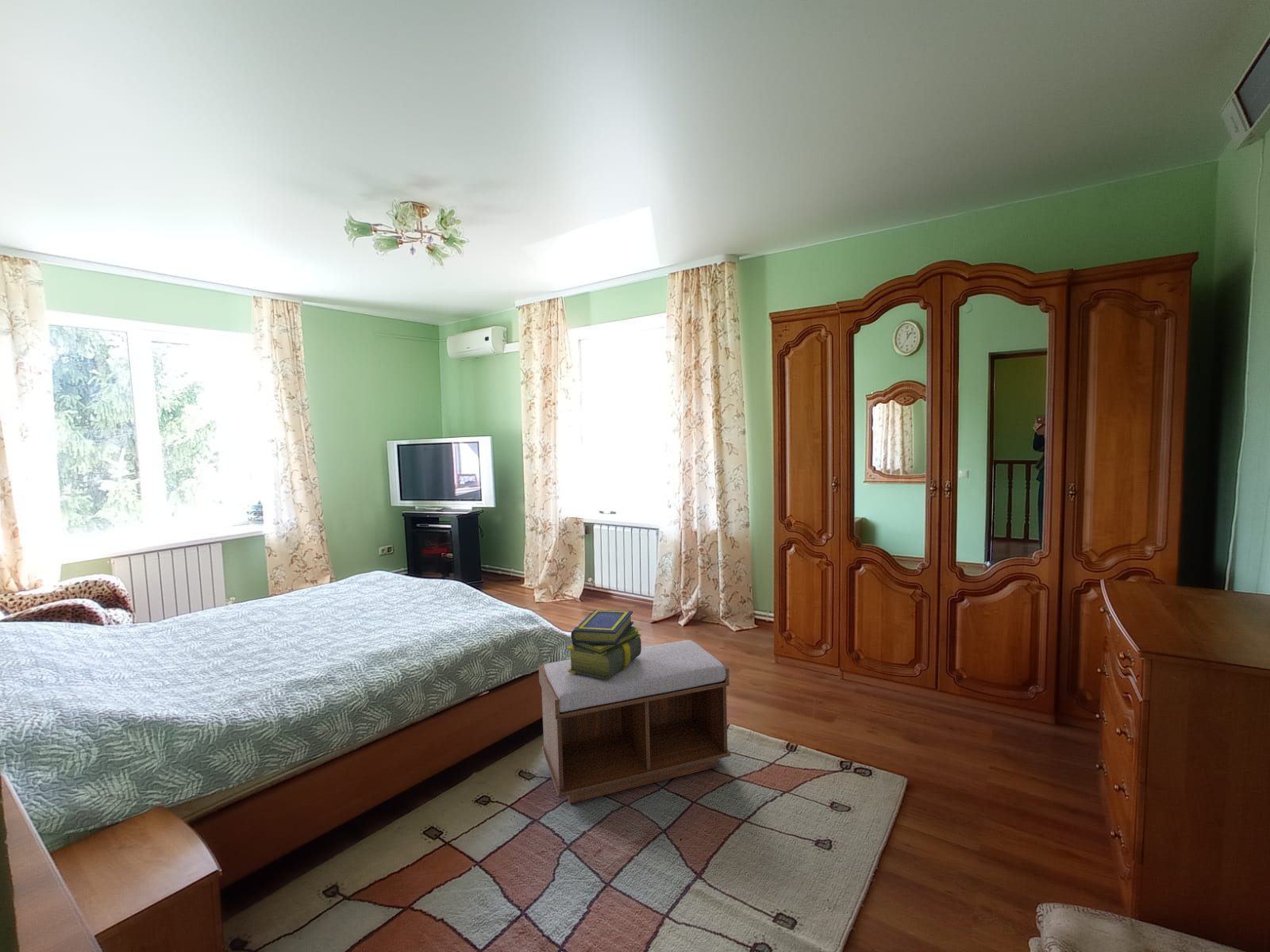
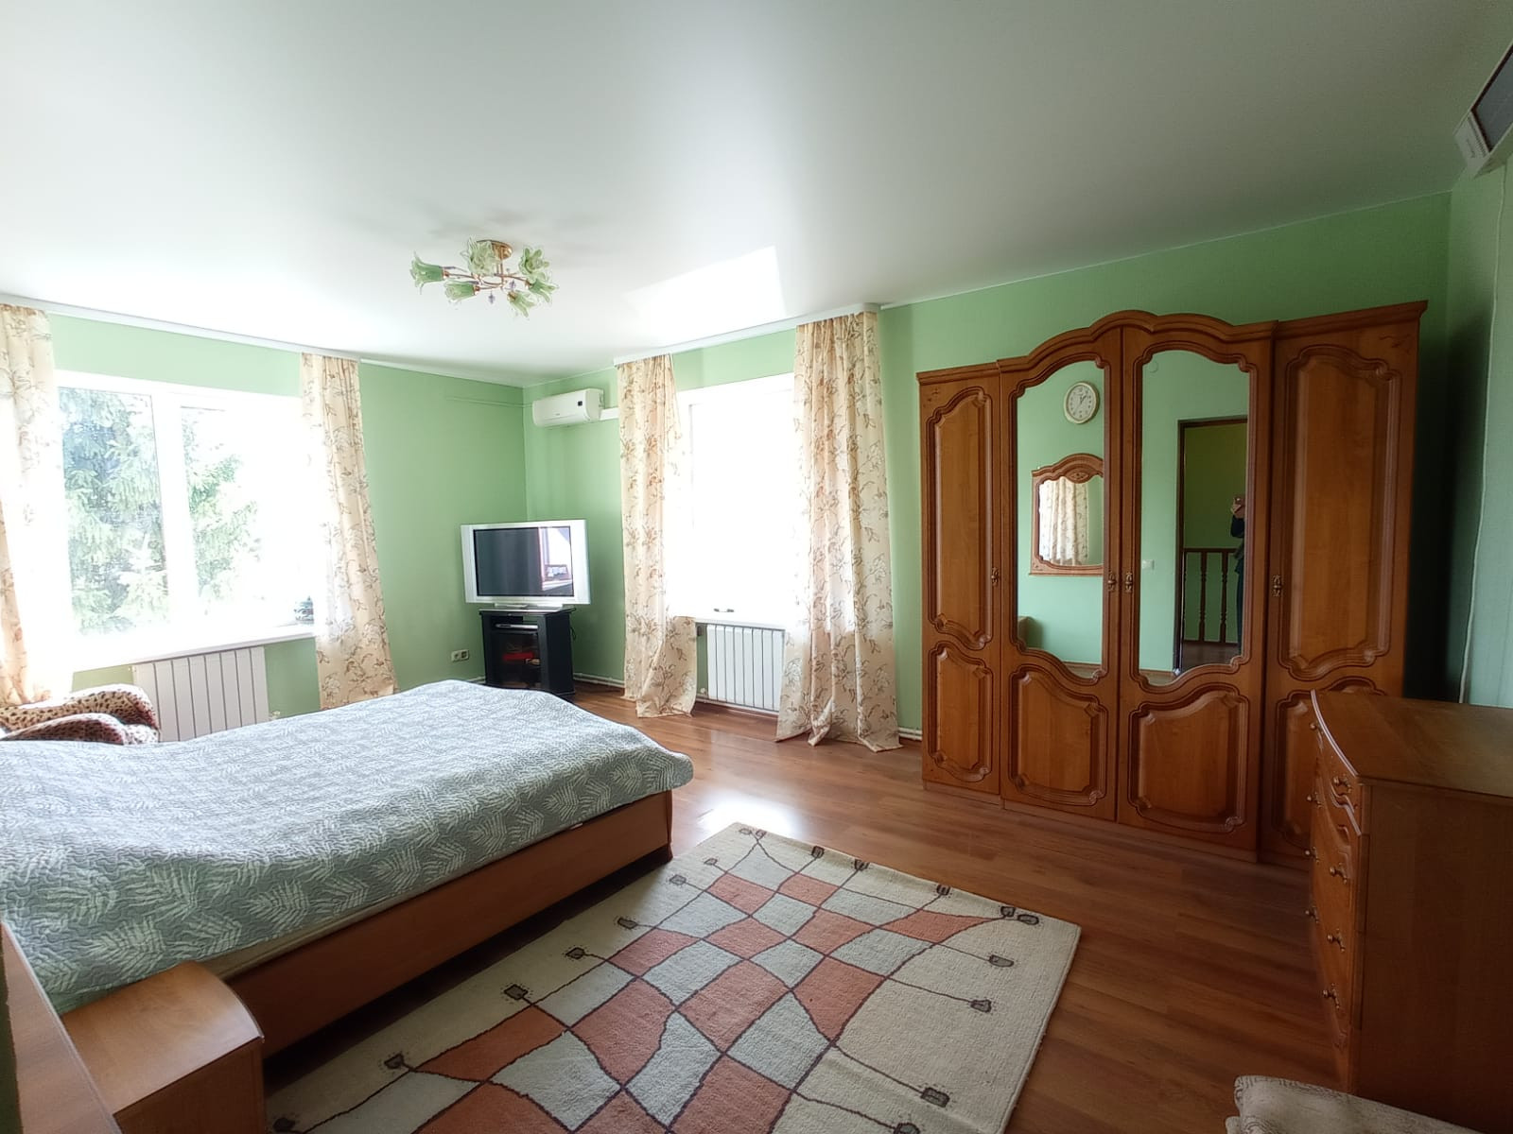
- bench (633, 713)
- stack of books (605, 642)
